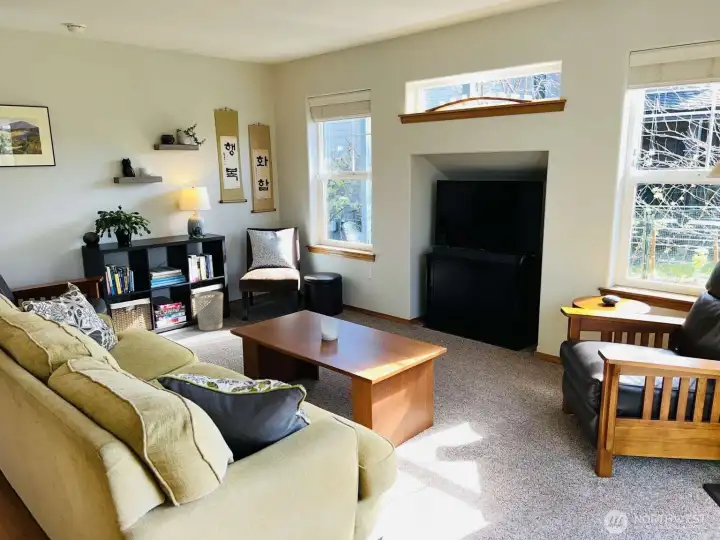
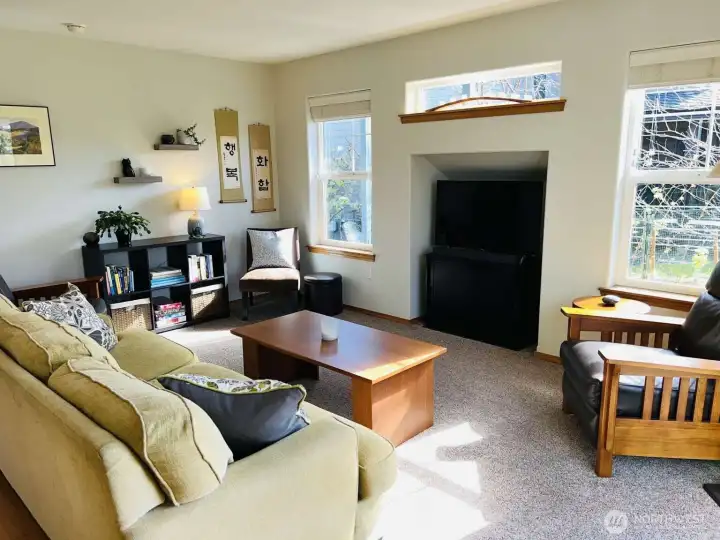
- wastebasket (209, 311)
